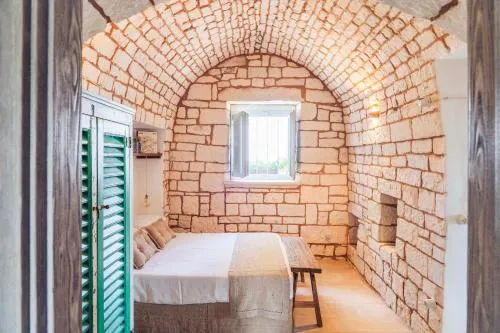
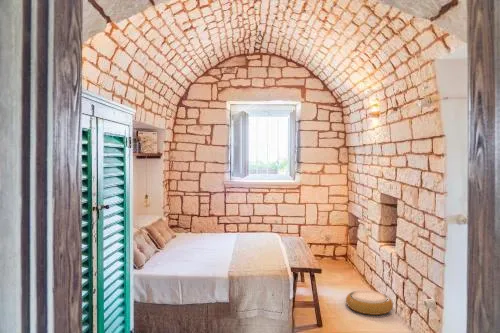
+ woven basket (369, 301)
